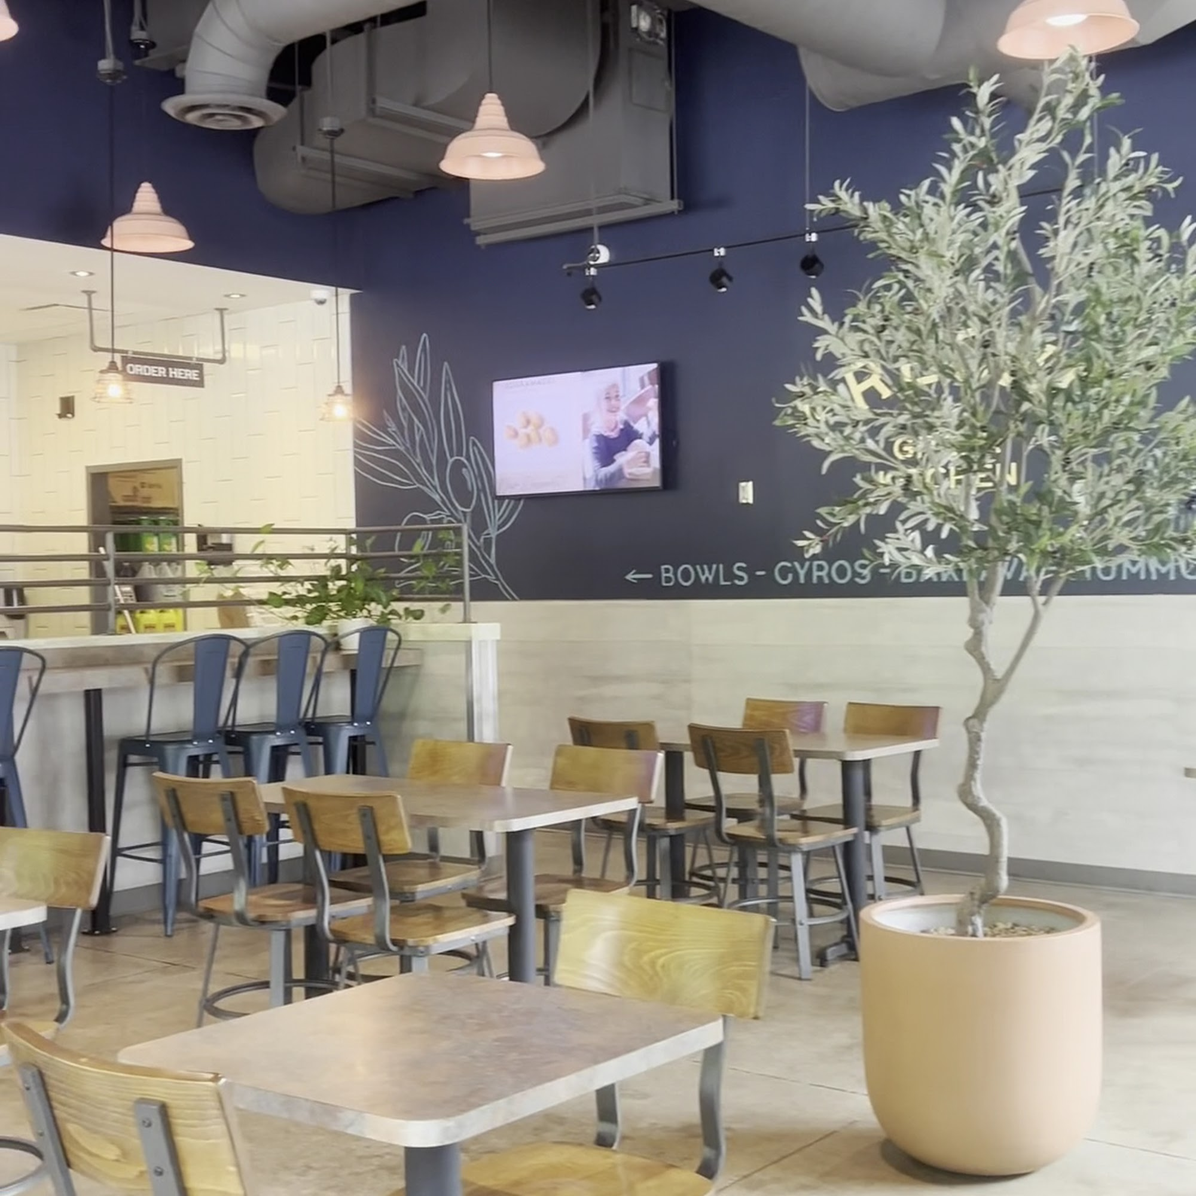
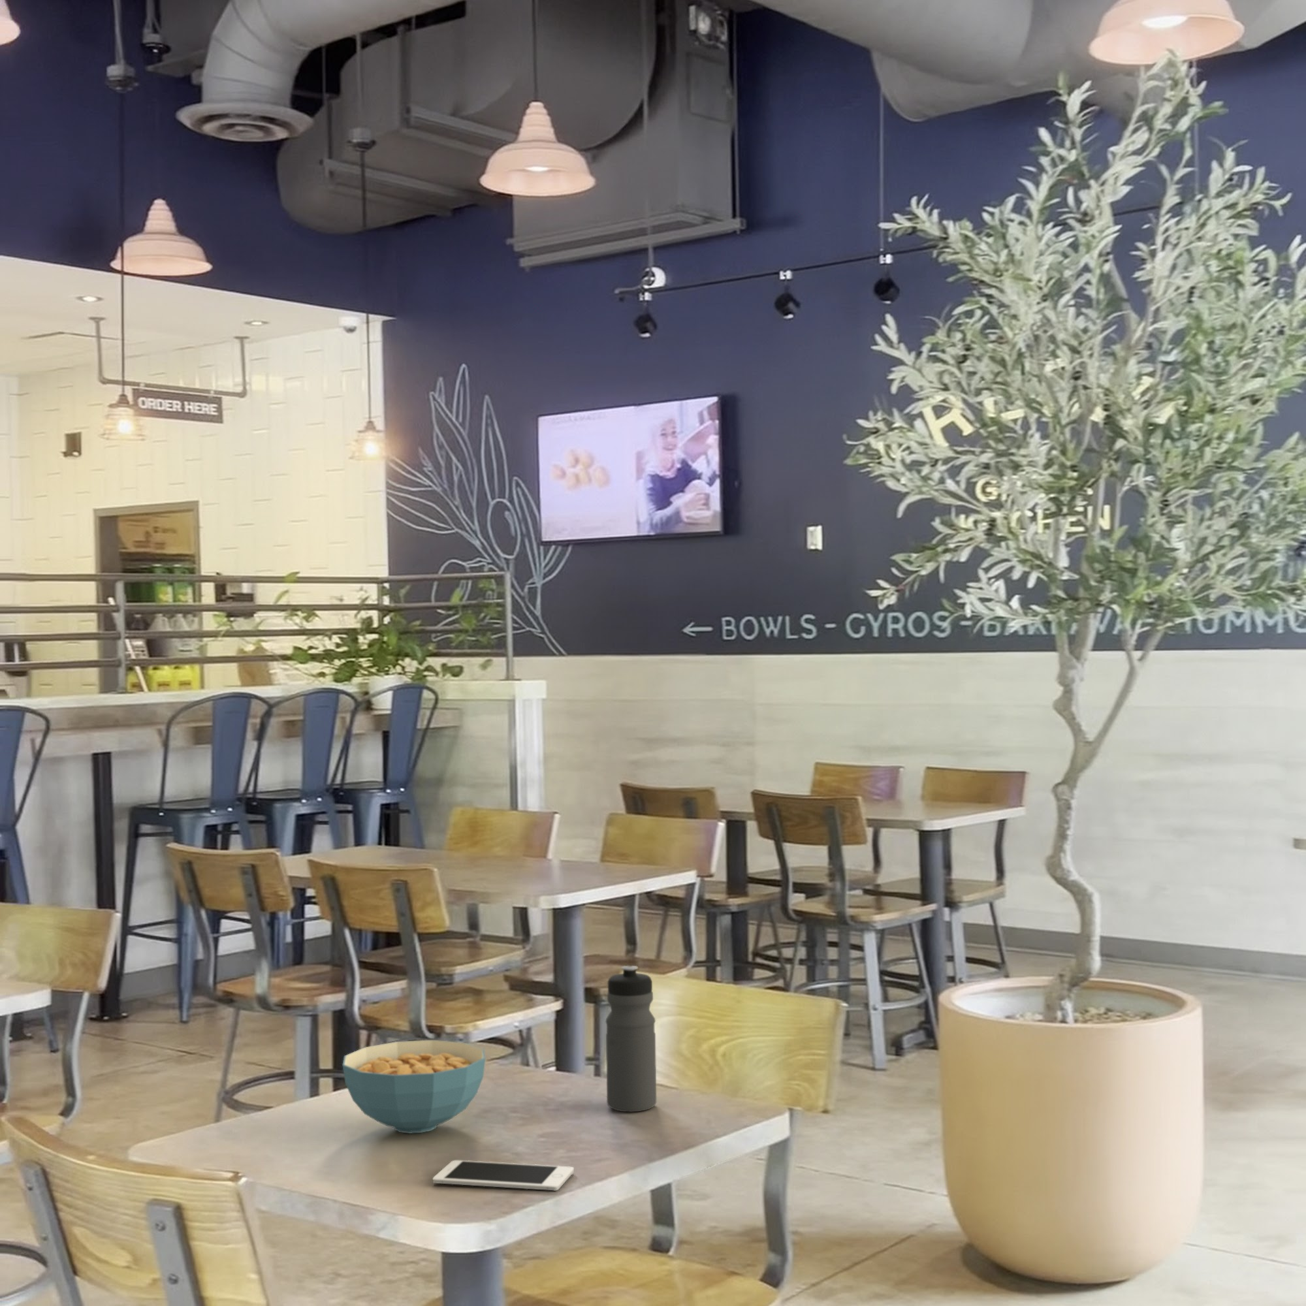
+ cereal bowl (415, 1092)
+ cell phone (504, 1174)
+ water bottle (630, 1036)
